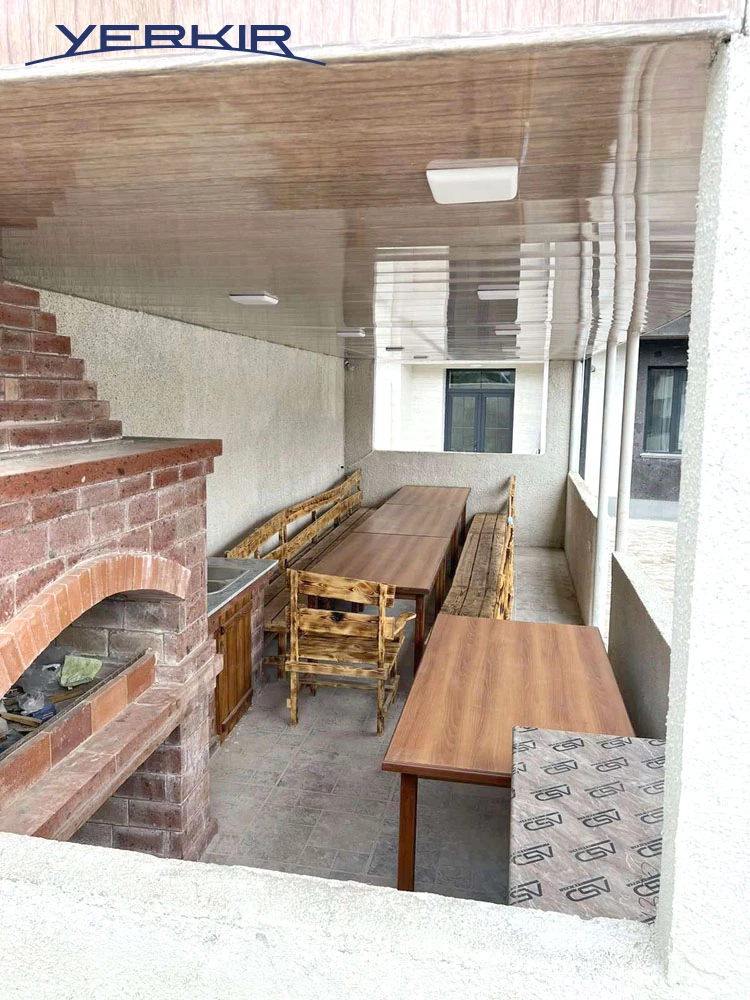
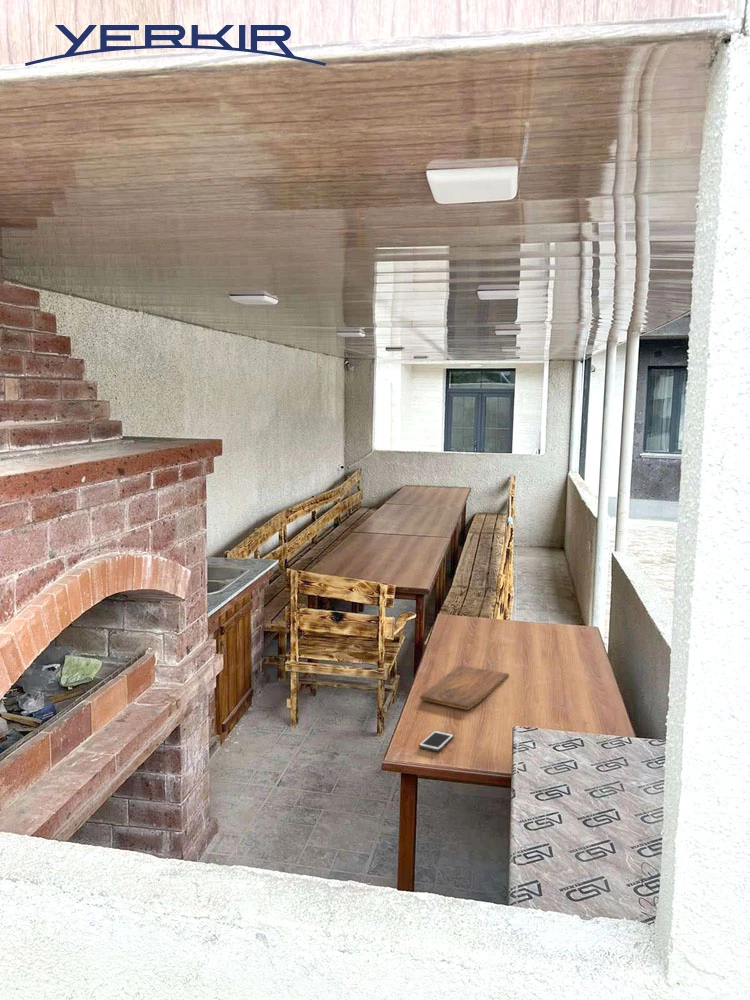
+ cutting board (465, 686)
+ cell phone (436, 740)
